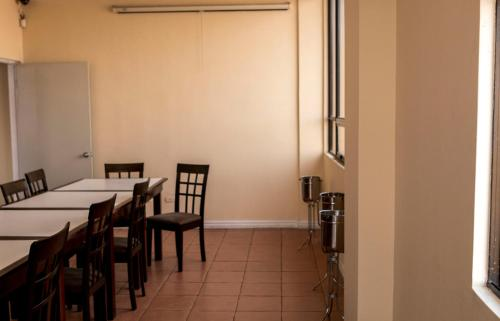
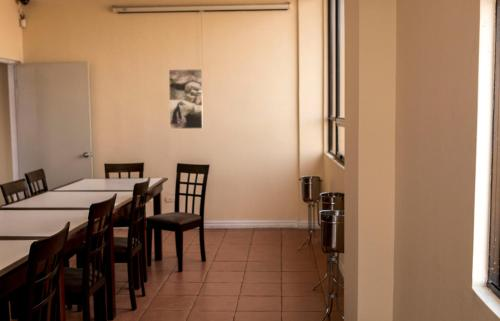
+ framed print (185, 99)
